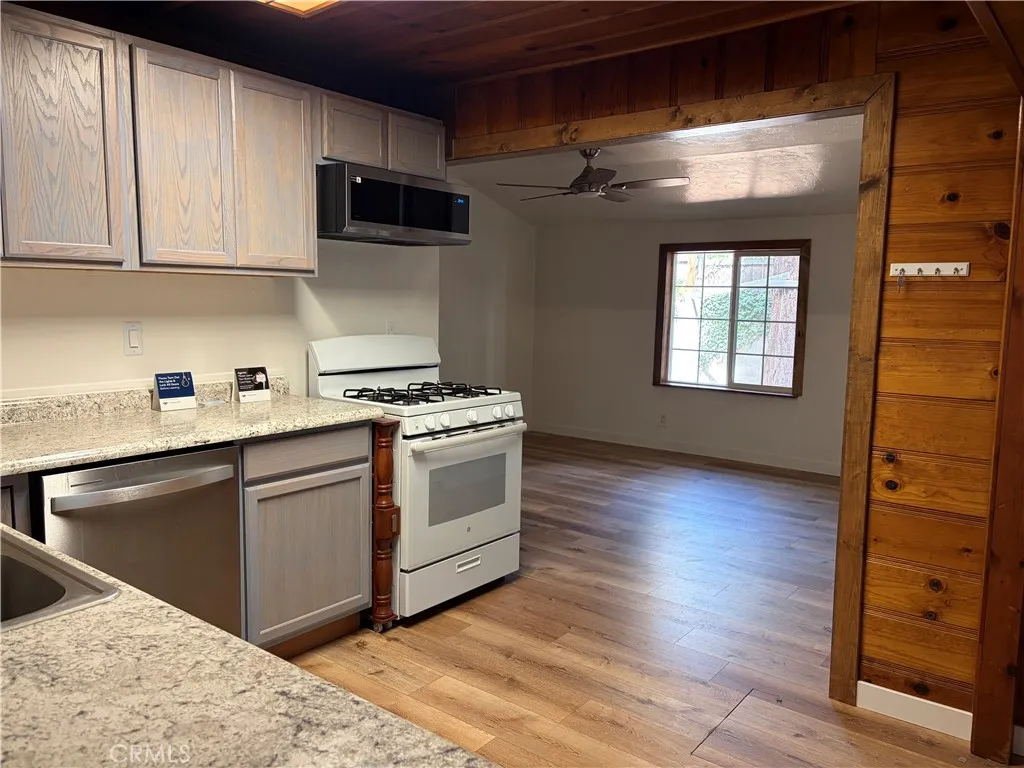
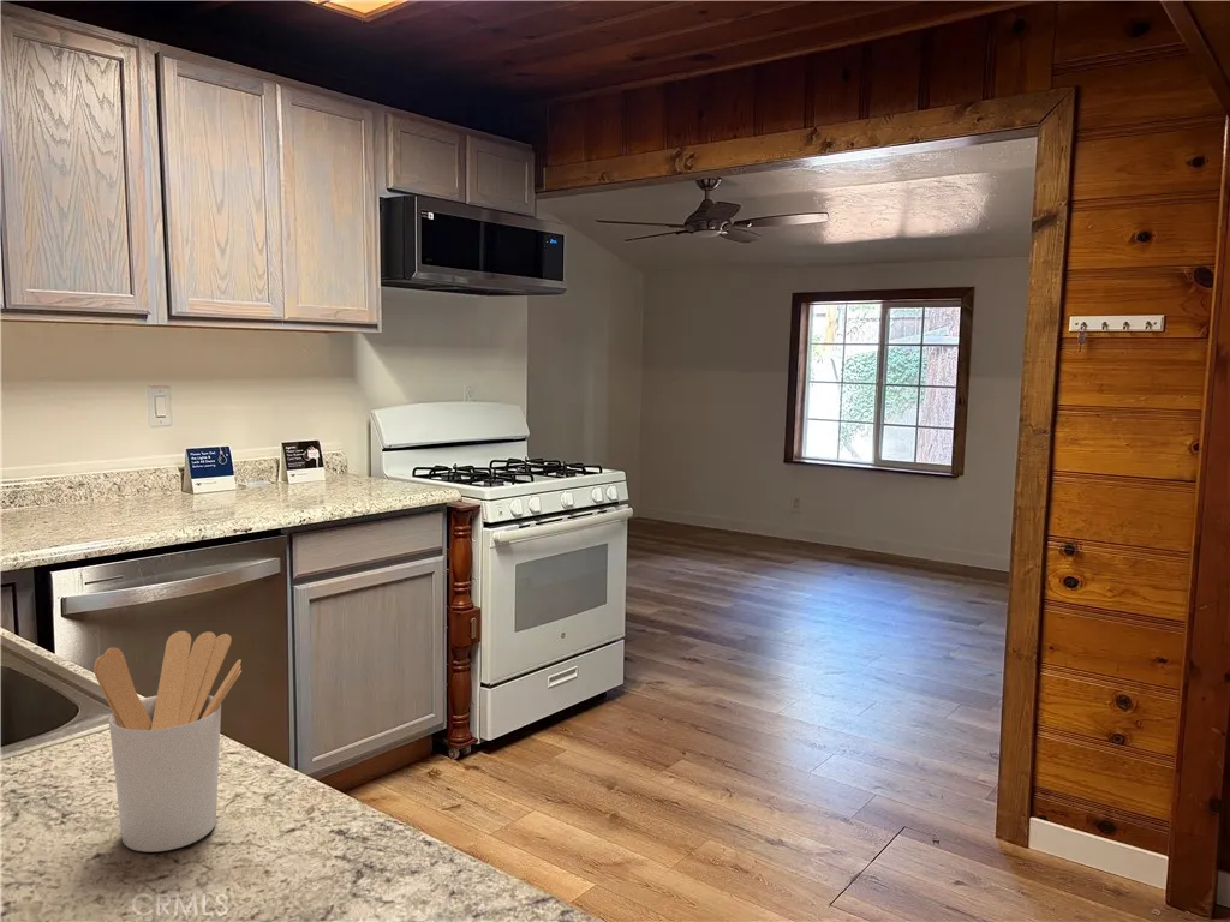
+ utensil holder (178, 730)
